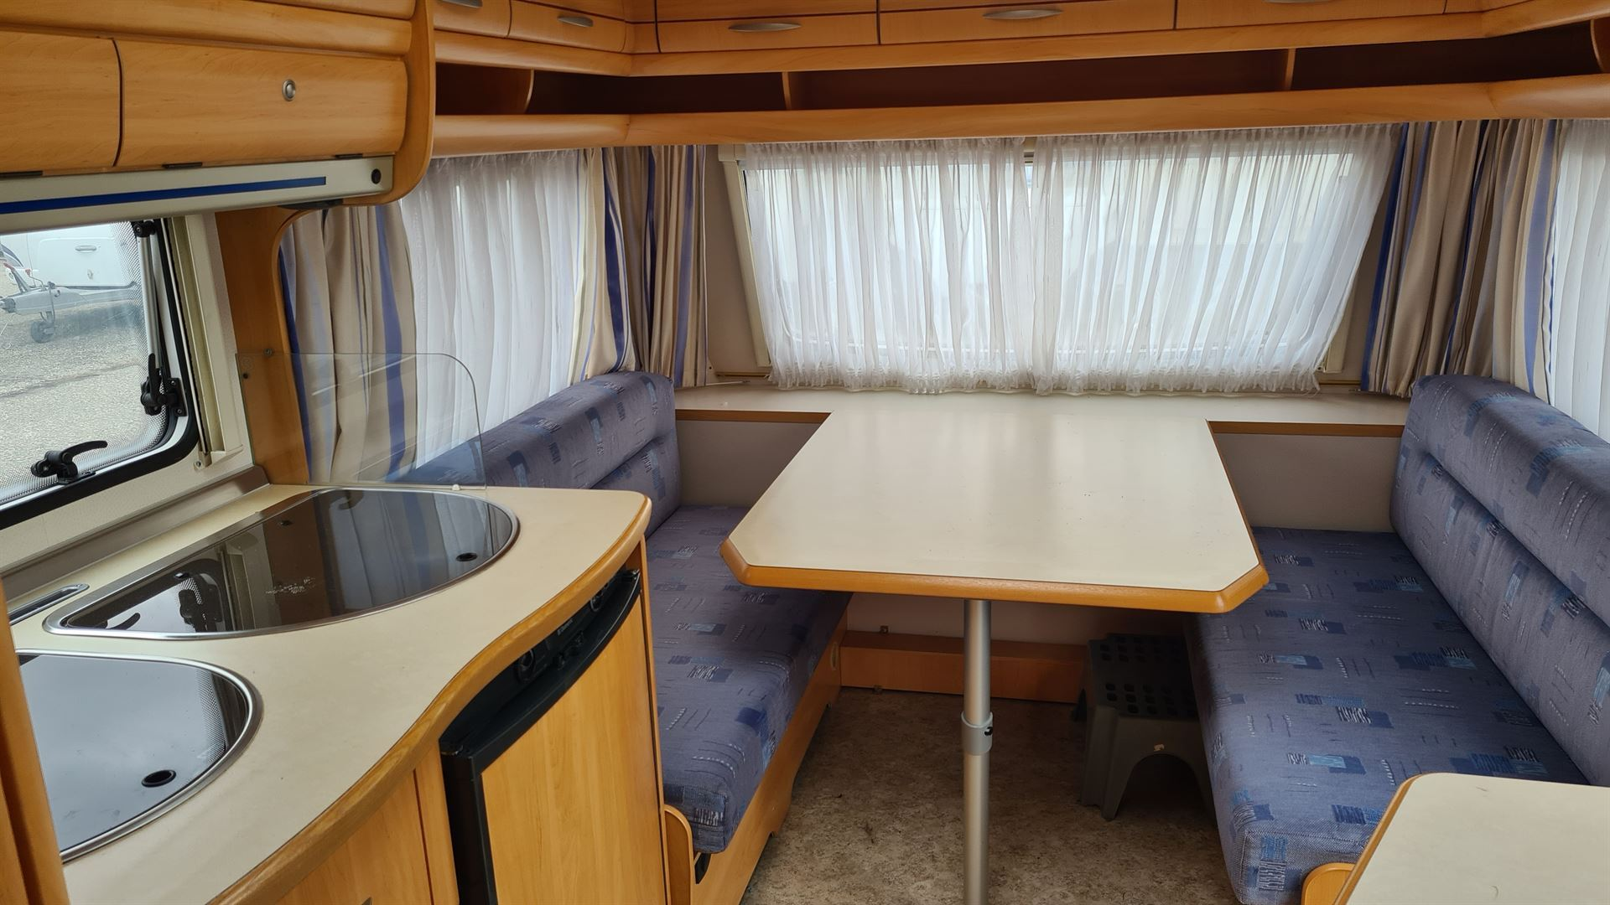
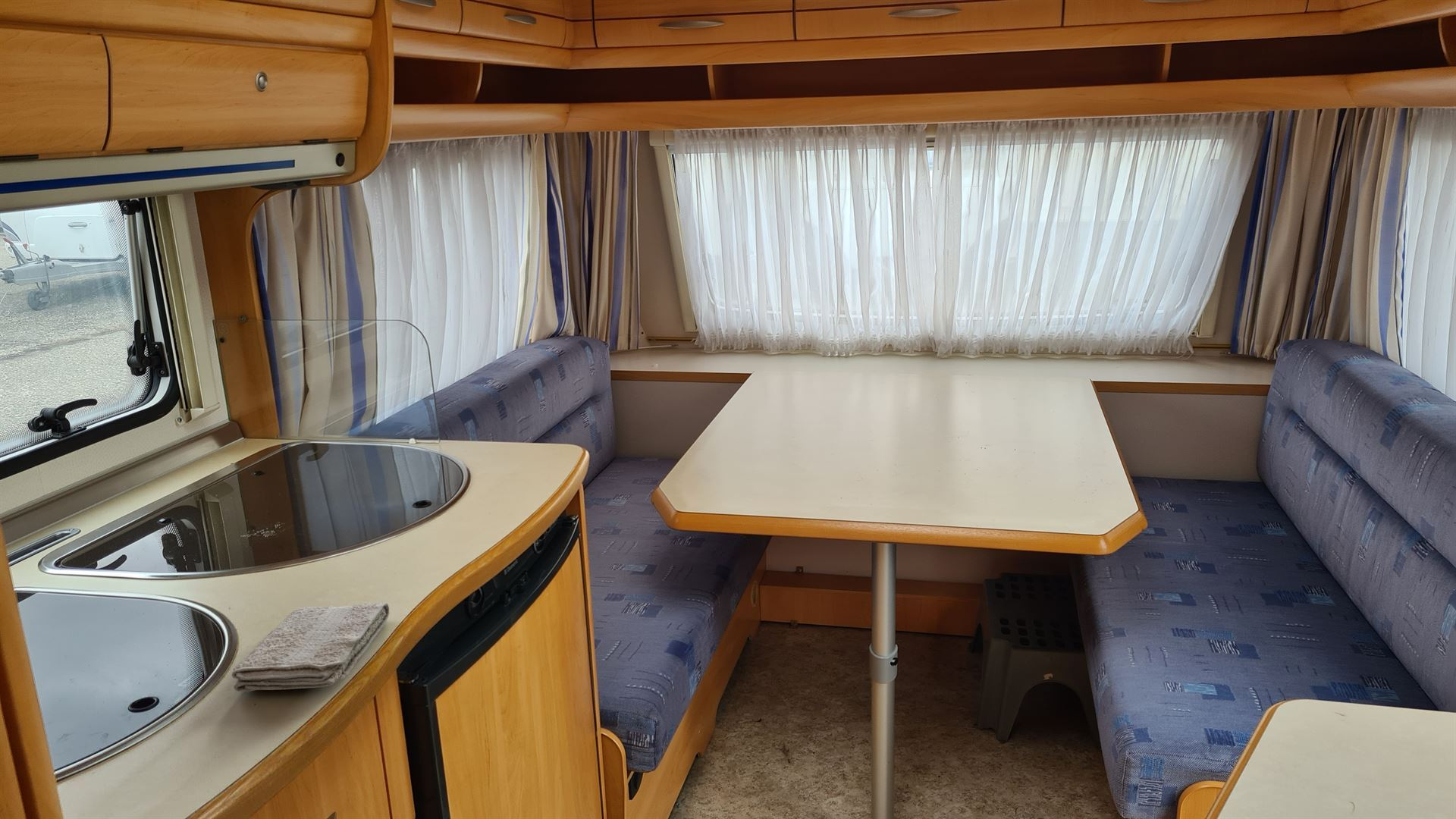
+ washcloth (315, 642)
